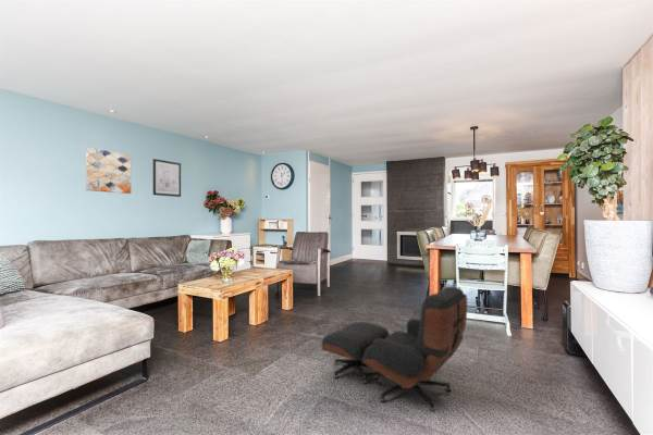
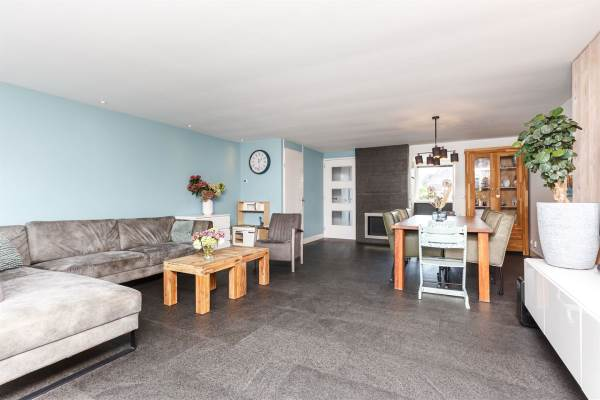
- lounge chair (387, 332)
- wall art (109, 172)
- wall art (167, 178)
